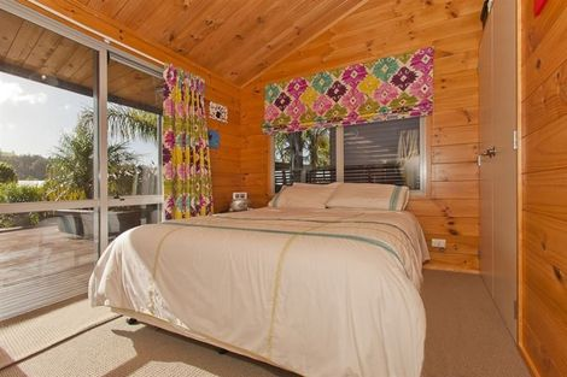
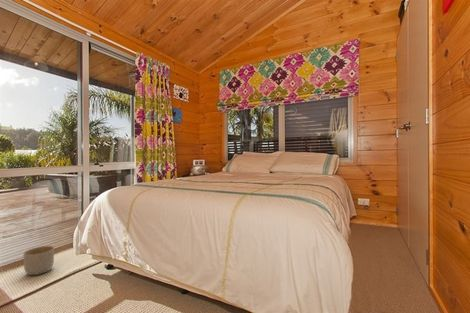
+ planter (39, 261)
